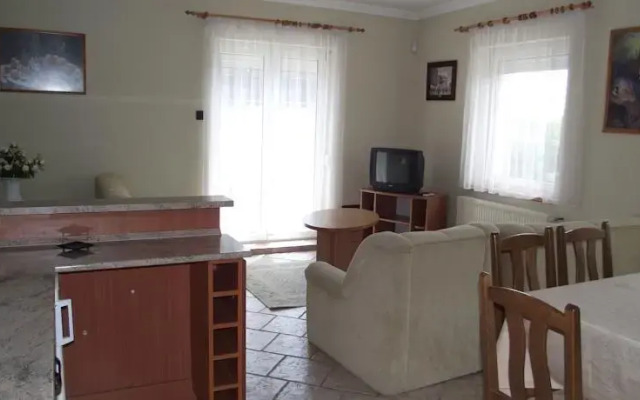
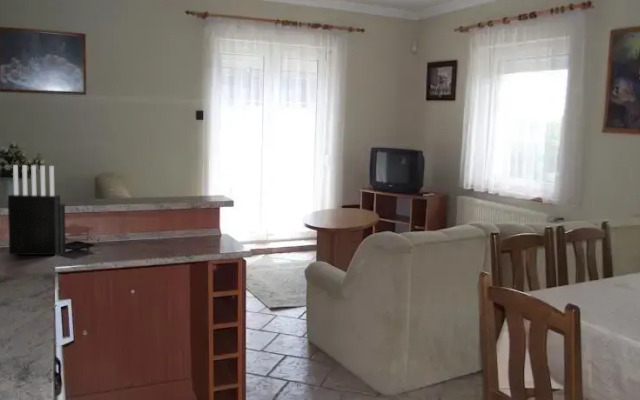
+ knife block (38, 208)
